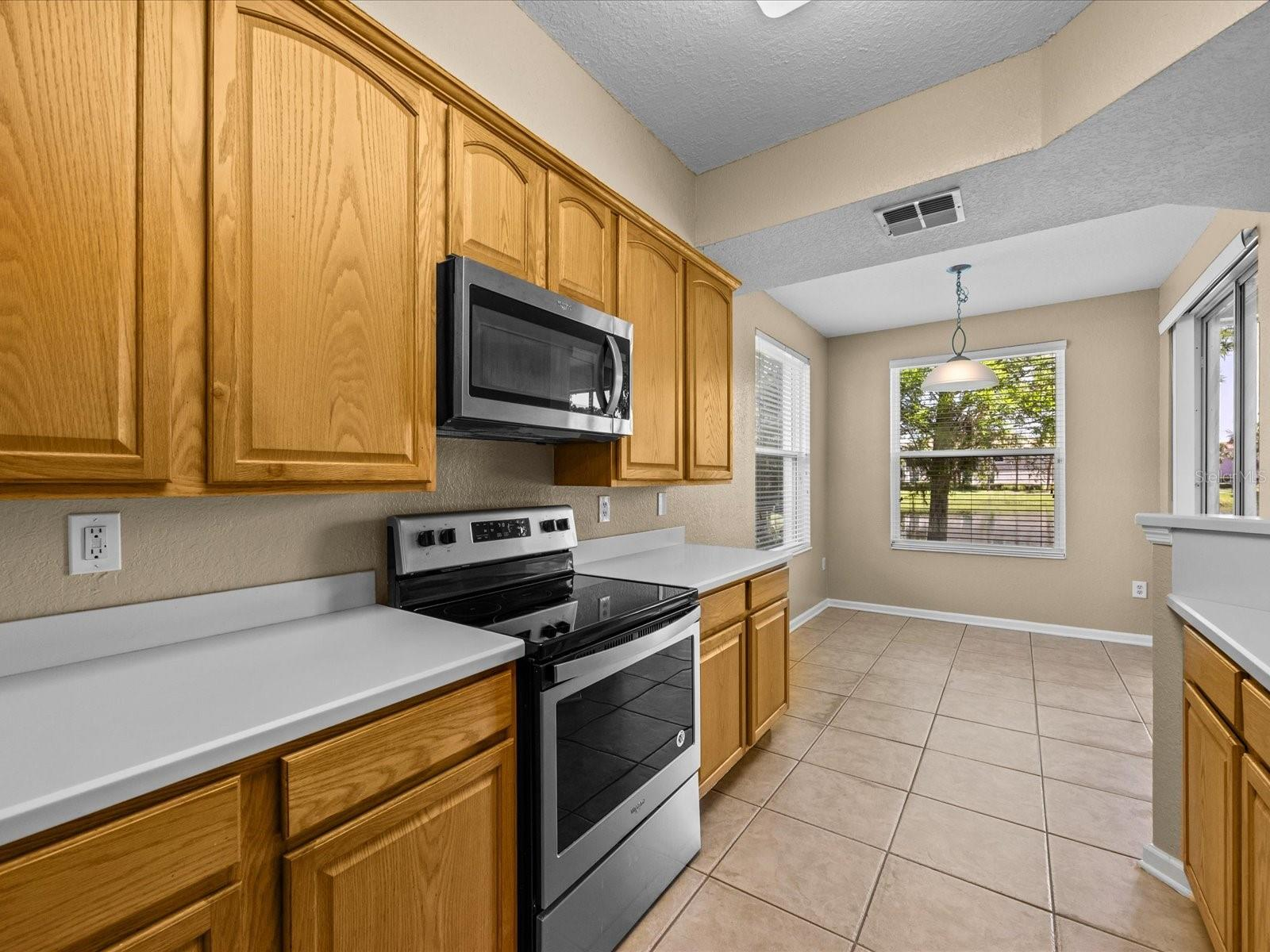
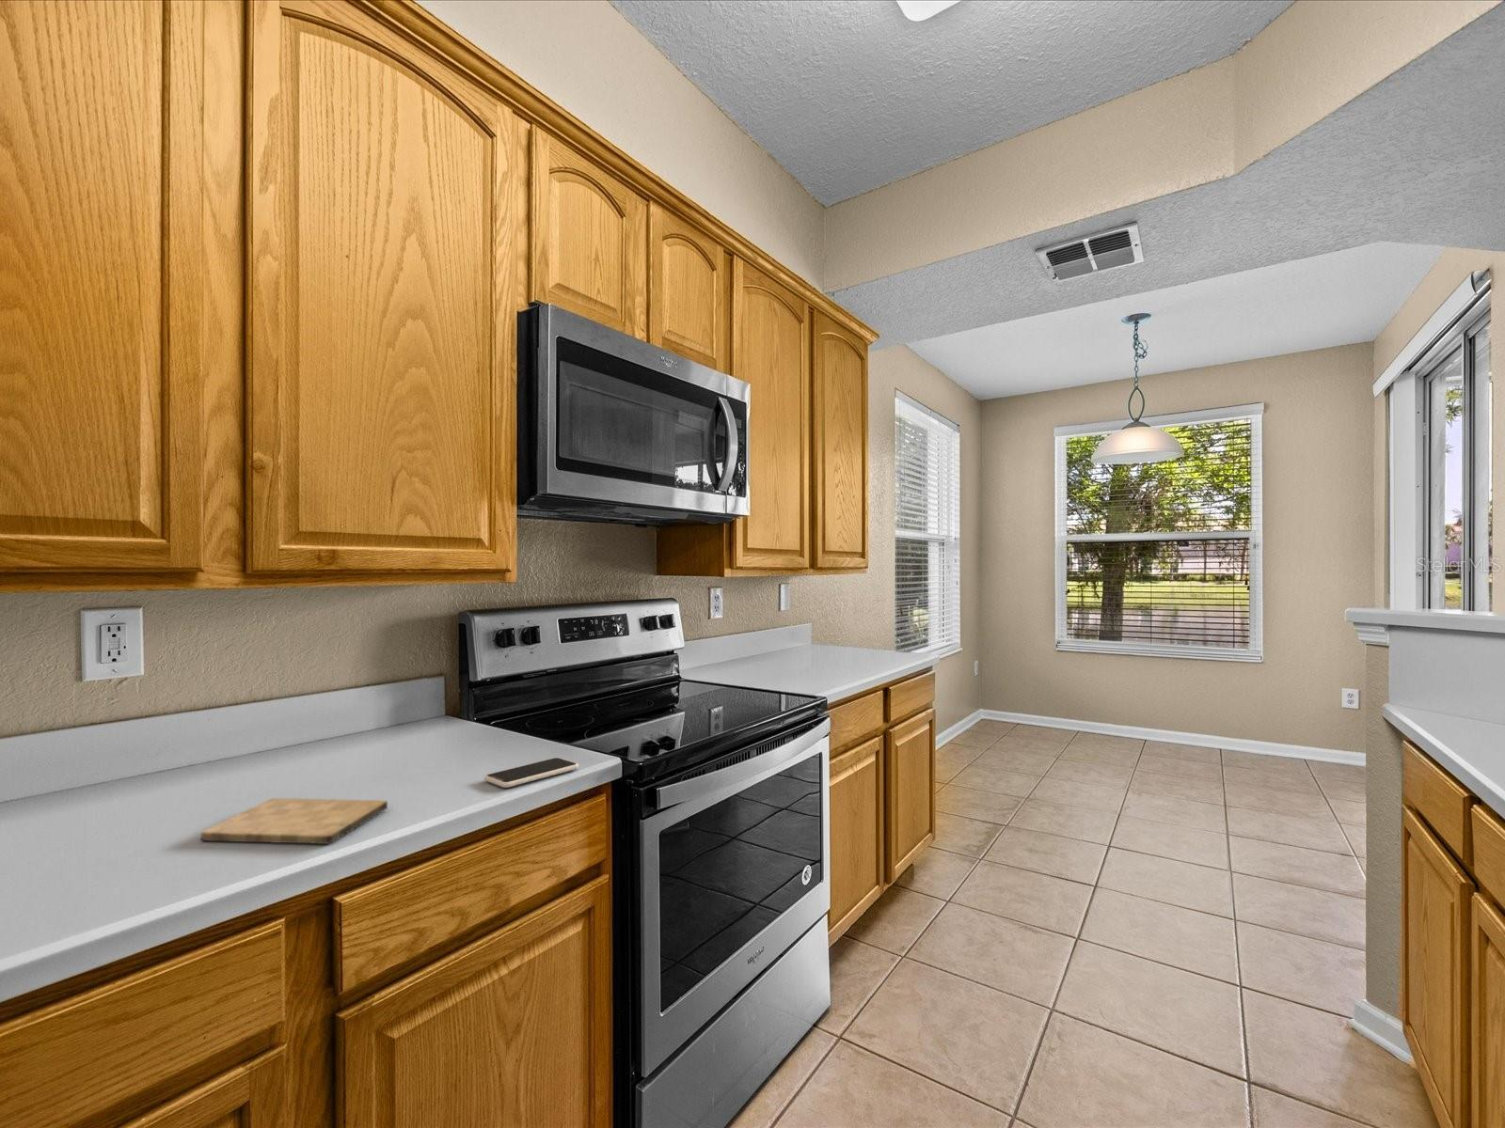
+ smartphone (532, 771)
+ cutting board (299, 819)
